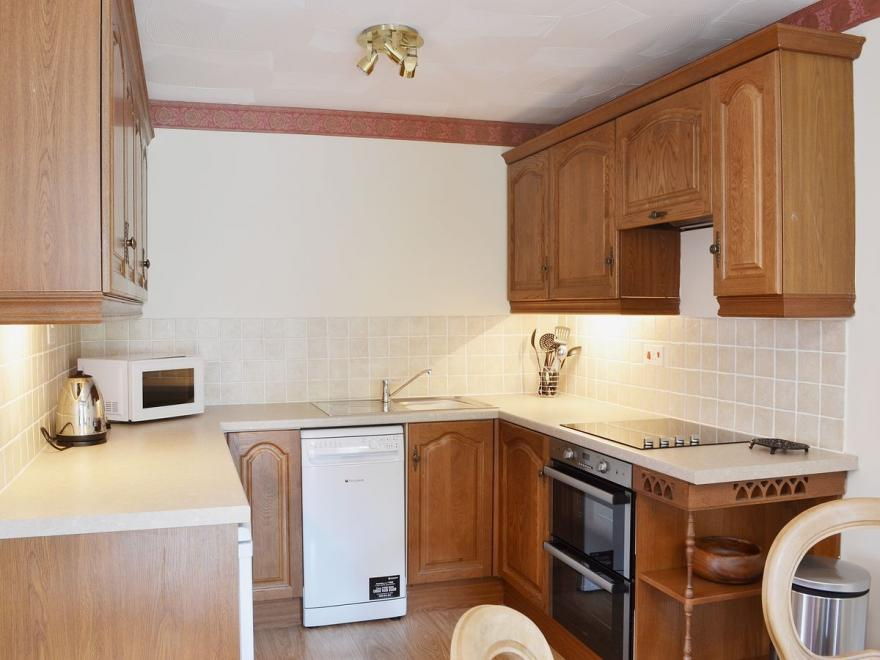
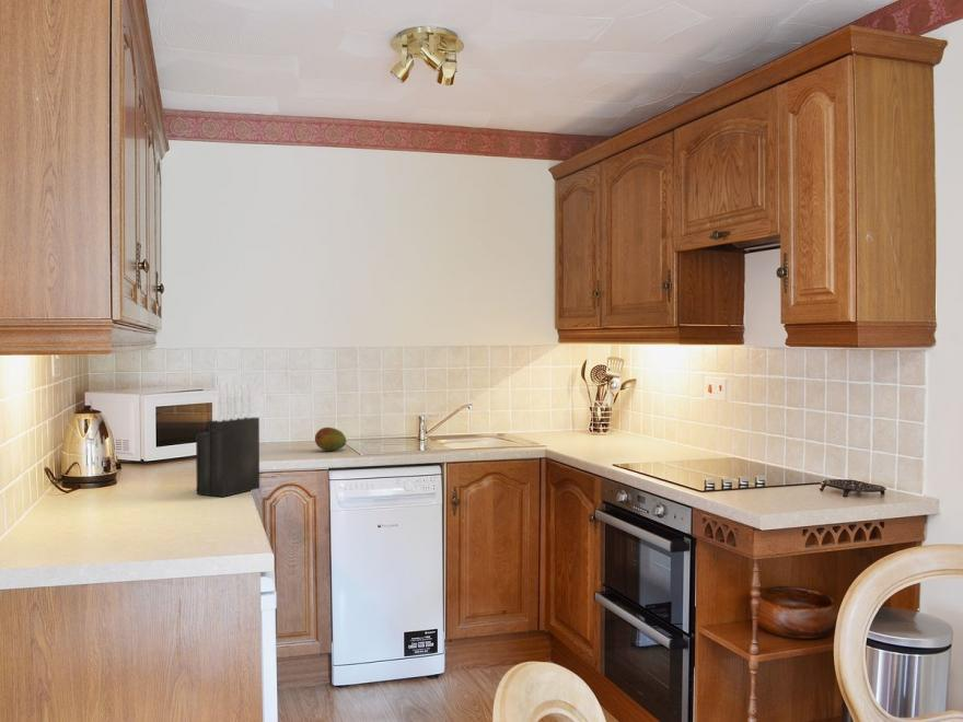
+ knife block (225, 436)
+ fruit (330, 439)
